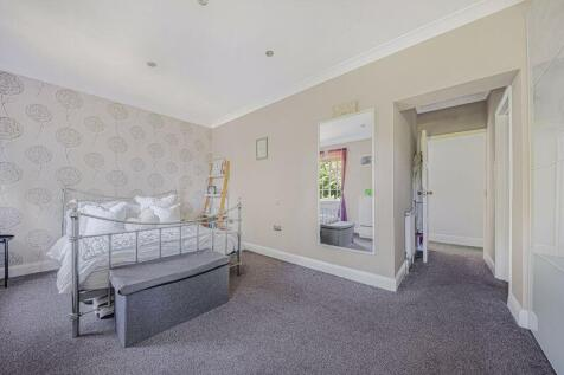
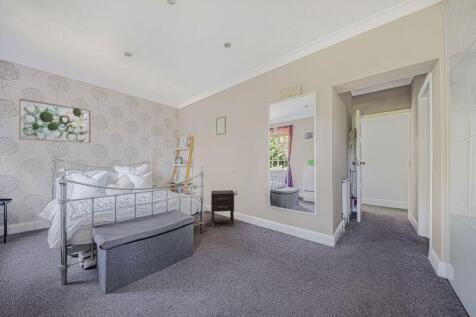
+ nightstand (222, 207)
+ wall art (58, 123)
